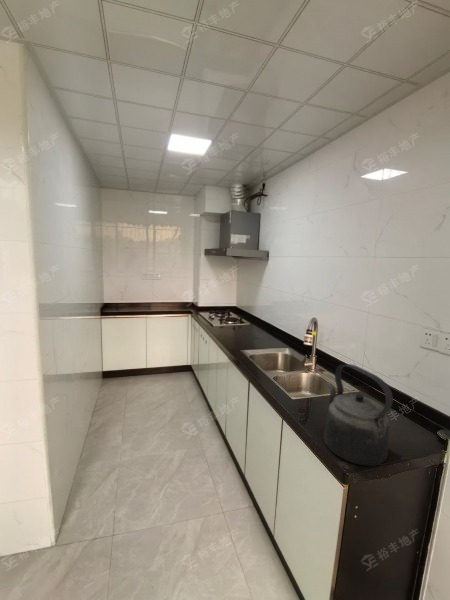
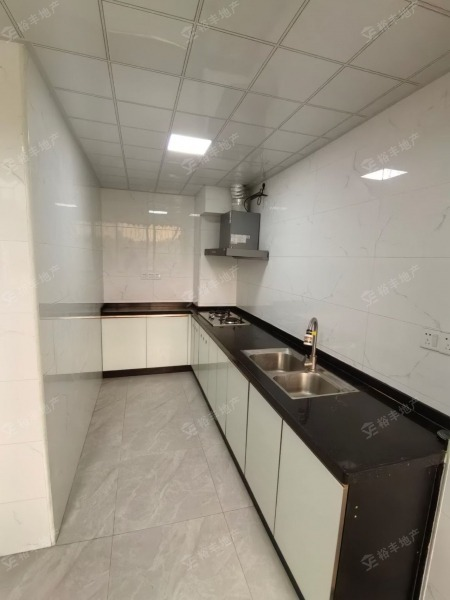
- kettle (353, 406)
